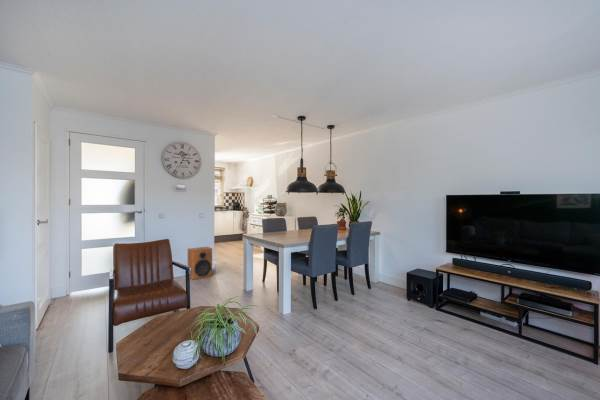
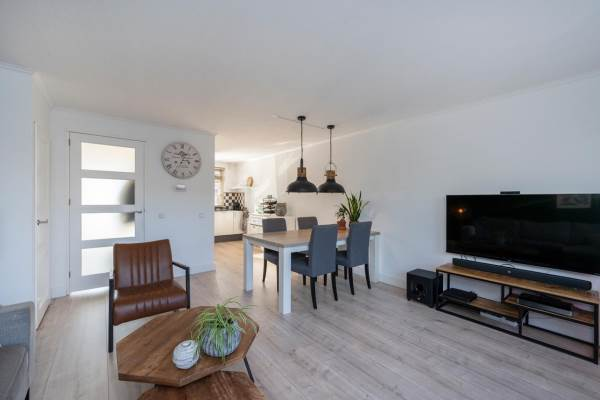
- speaker (200, 262)
